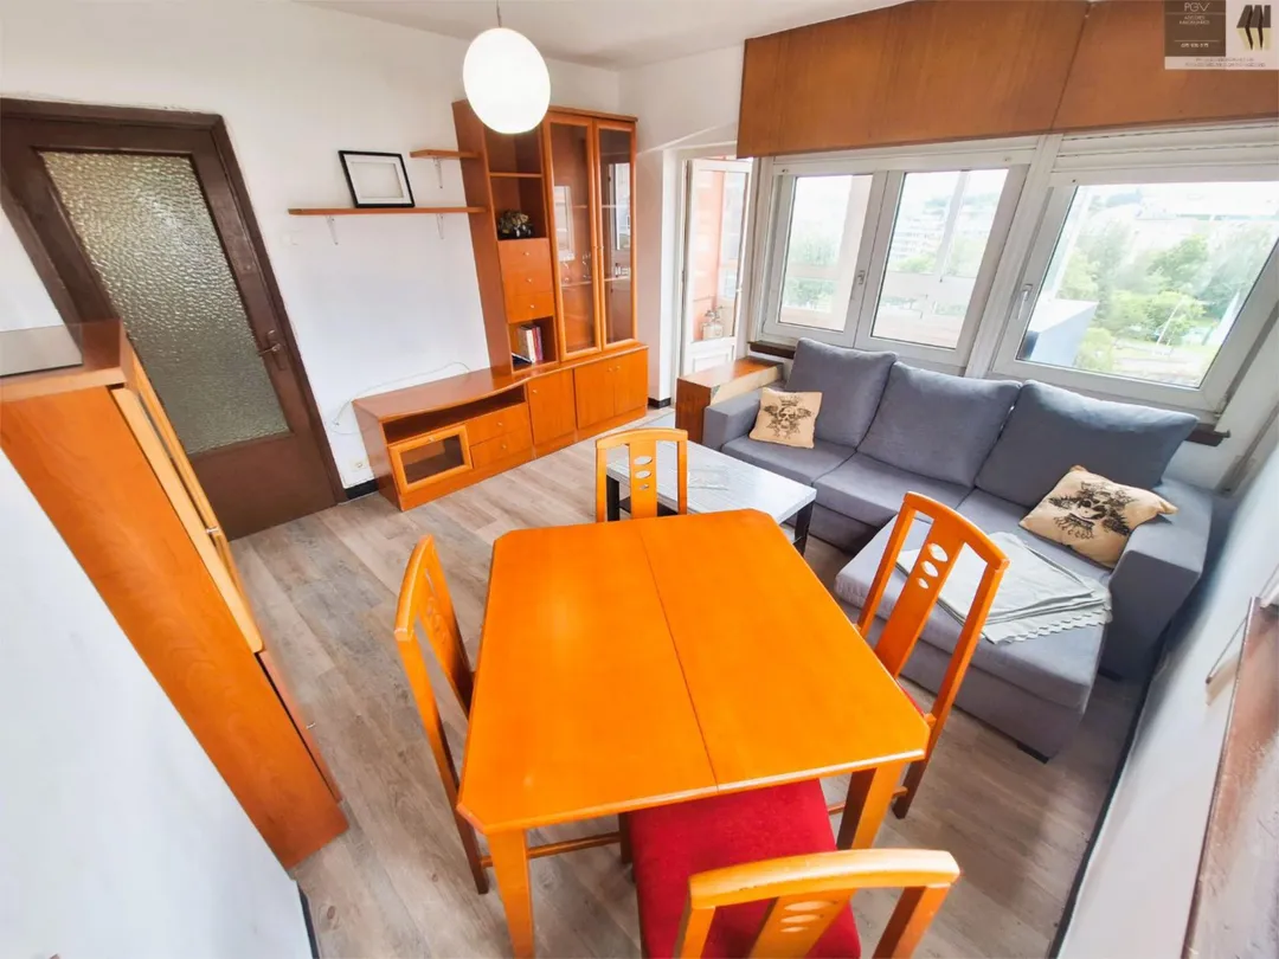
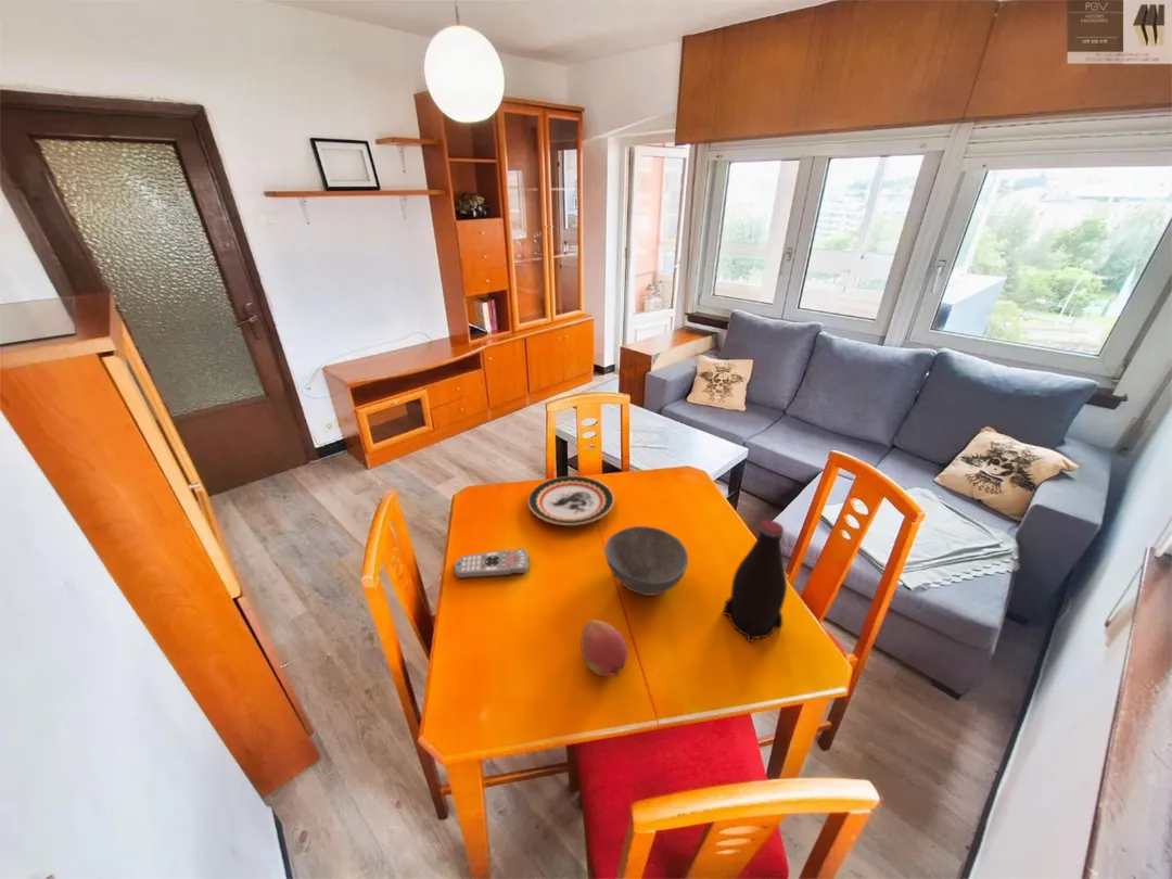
+ remote control (492, 563)
+ plate (571, 500)
+ bowl (645, 565)
+ fruit (602, 647)
+ bottle (761, 575)
